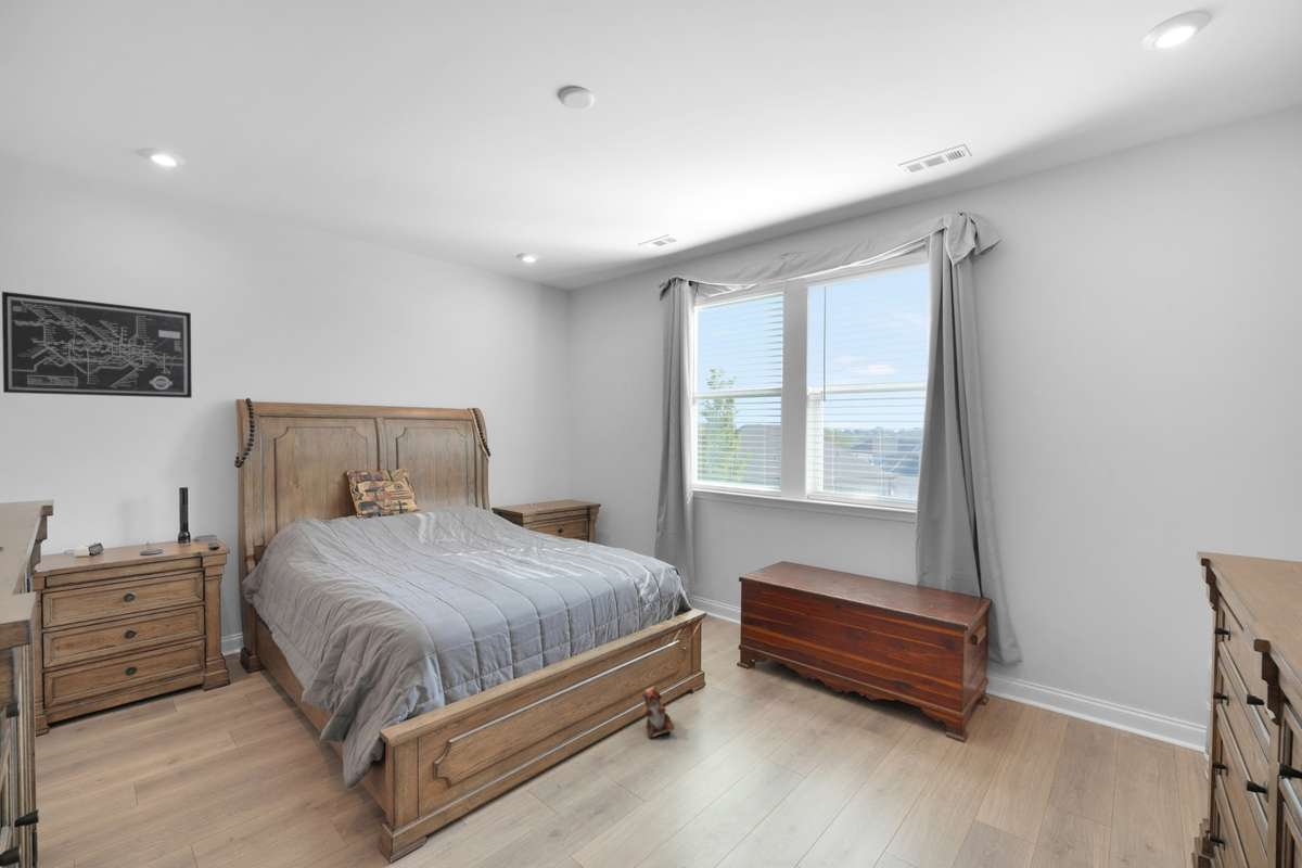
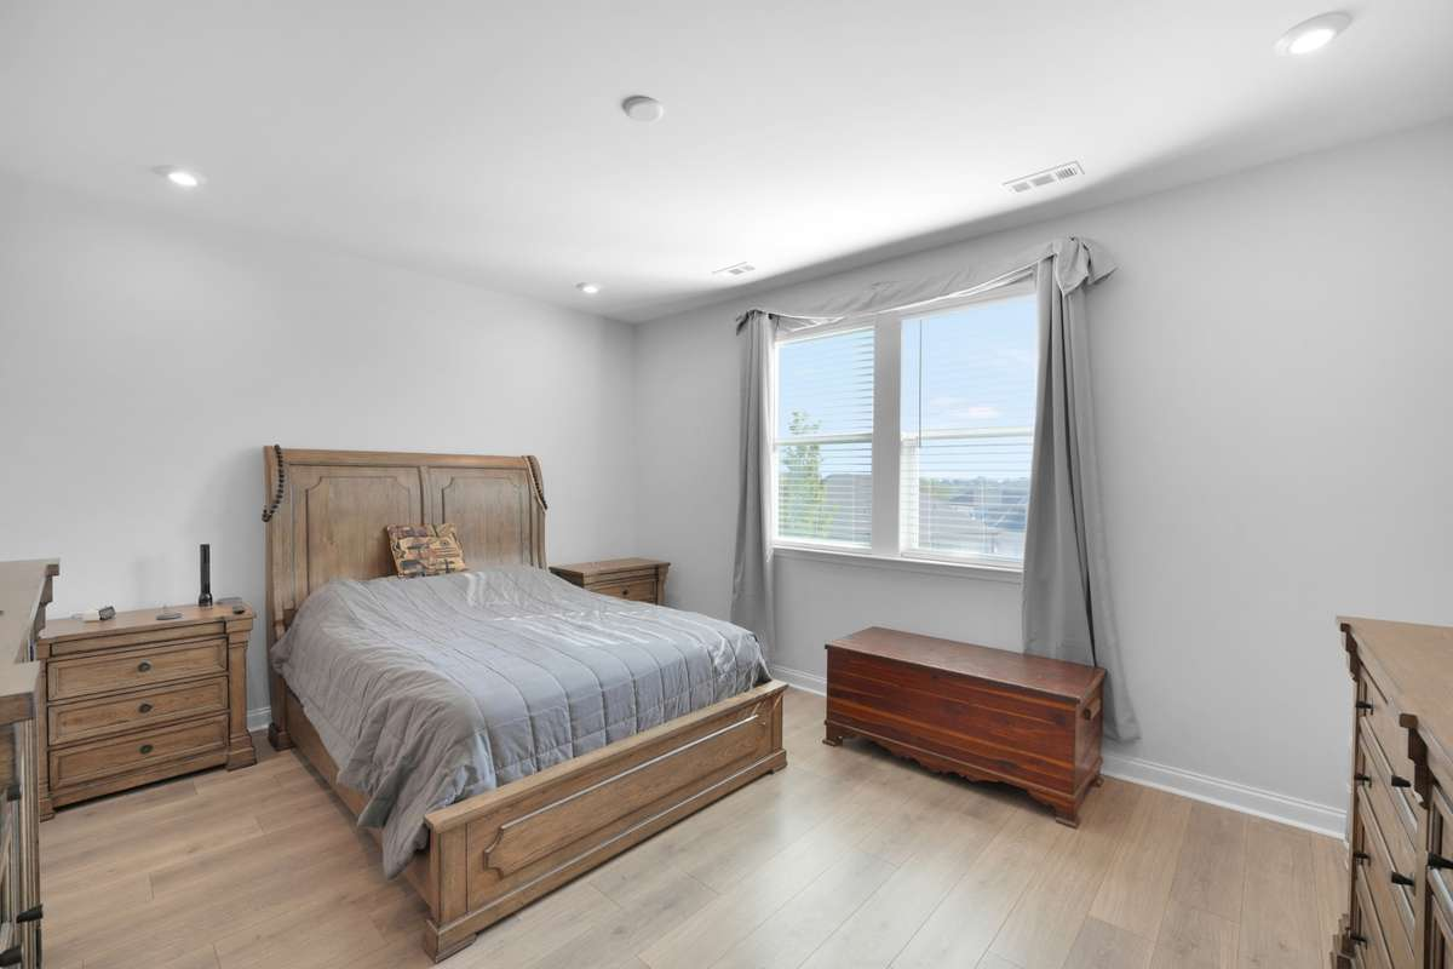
- plush toy (654, 710)
- wall art (104, 349)
